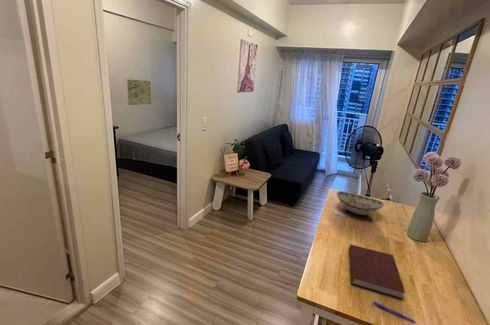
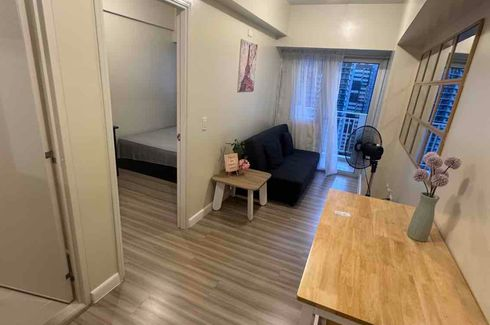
- notebook (373, 268)
- wall art (139, 92)
- pen (394, 312)
- decorative bowl (358, 204)
